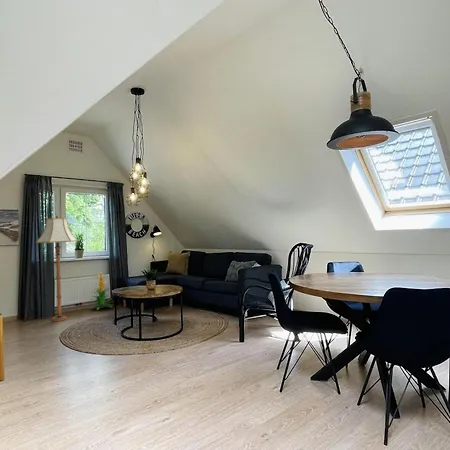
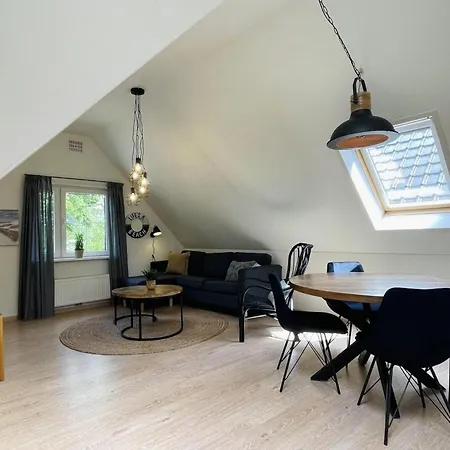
- indoor plant (101, 289)
- floor lamp (58, 267)
